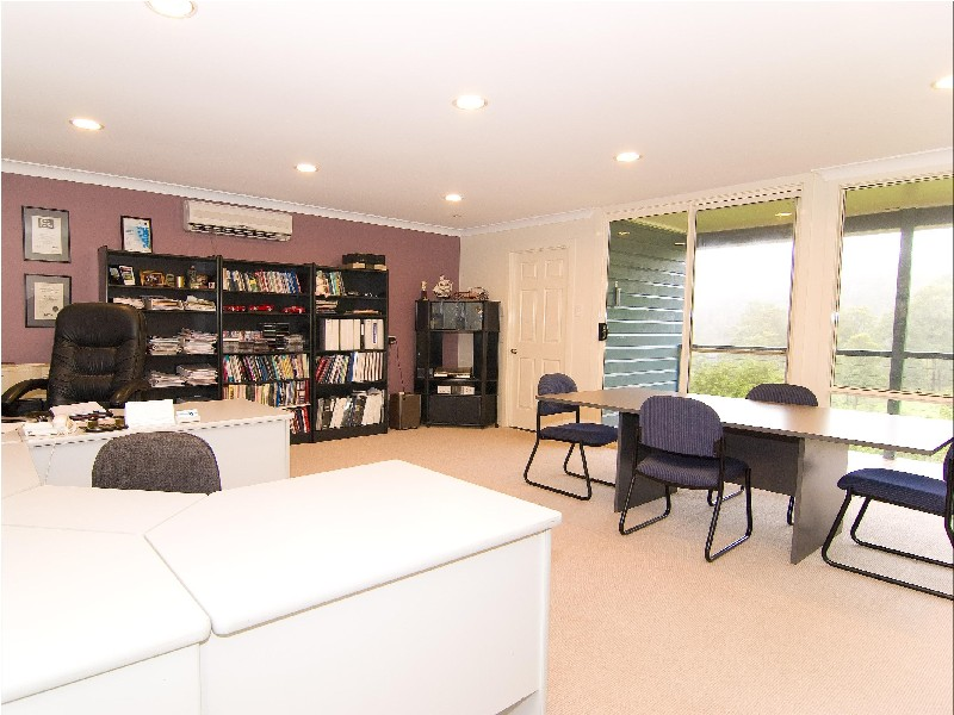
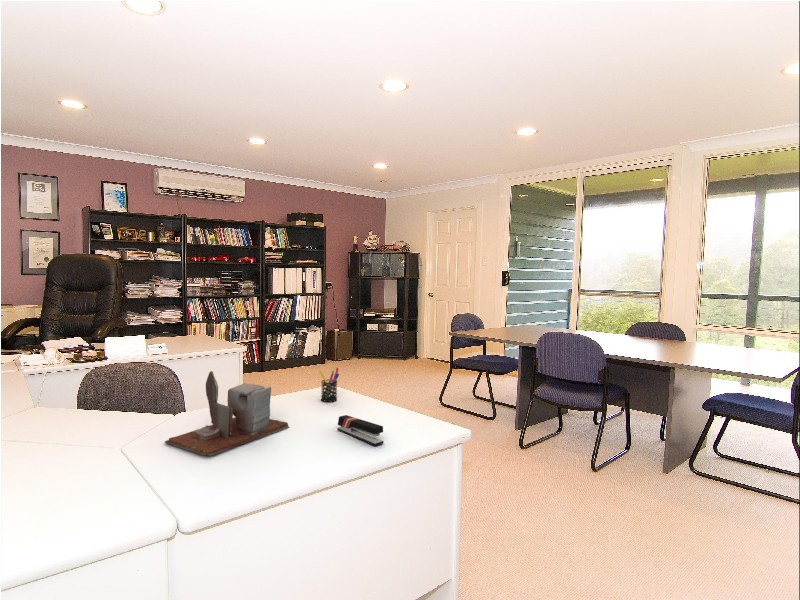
+ pen holder (330, 383)
+ desk organizer (230, 402)
+ stapler (359, 428)
